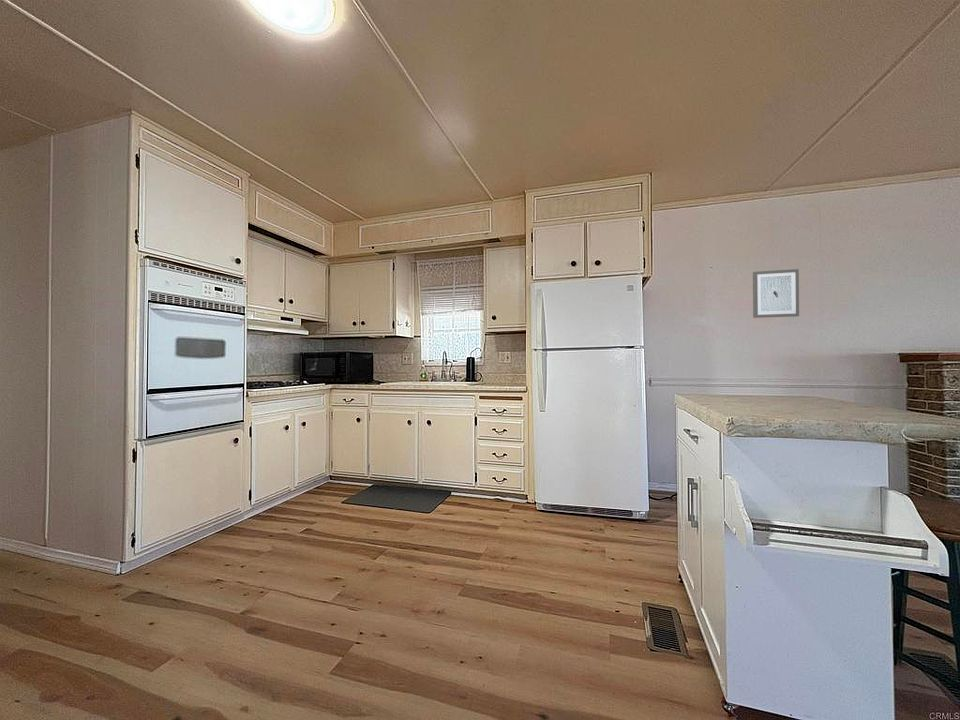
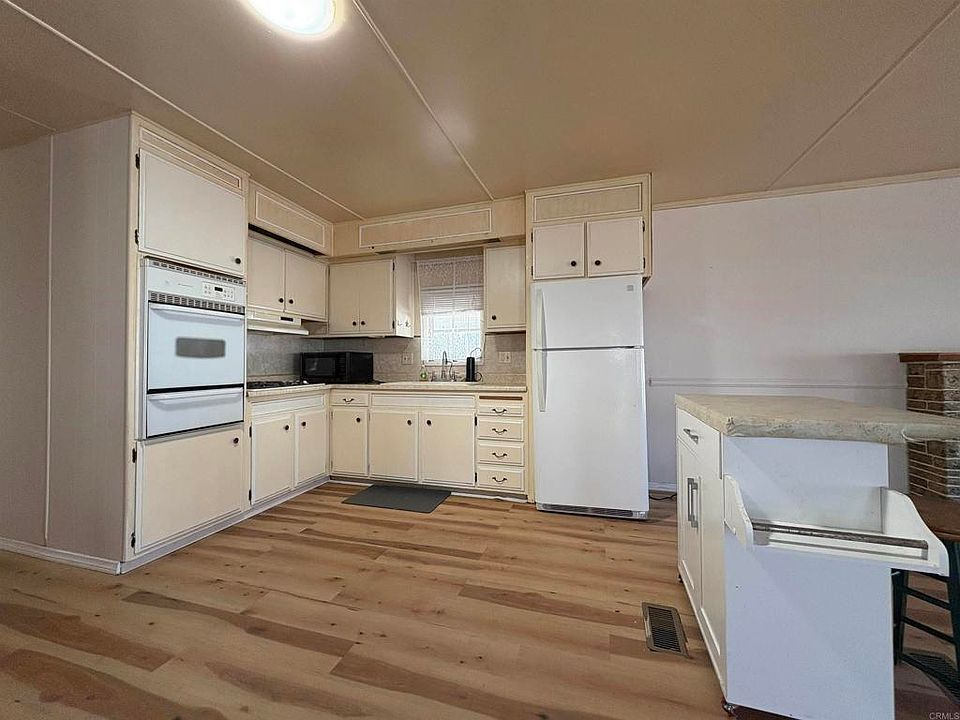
- wall art (775, 293)
